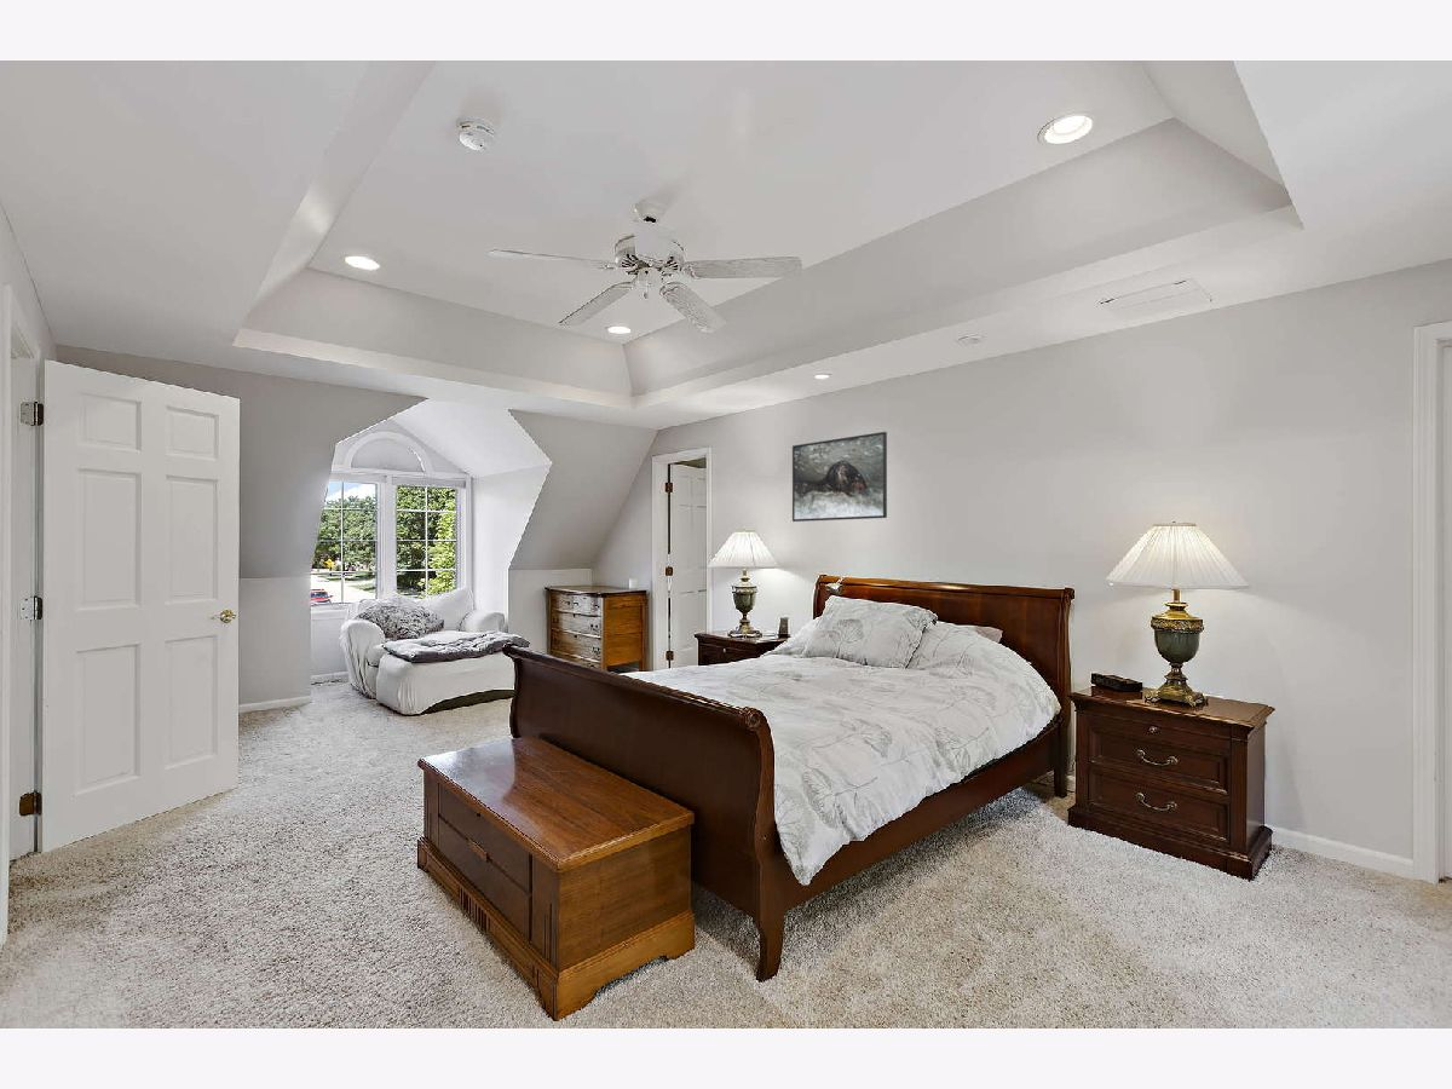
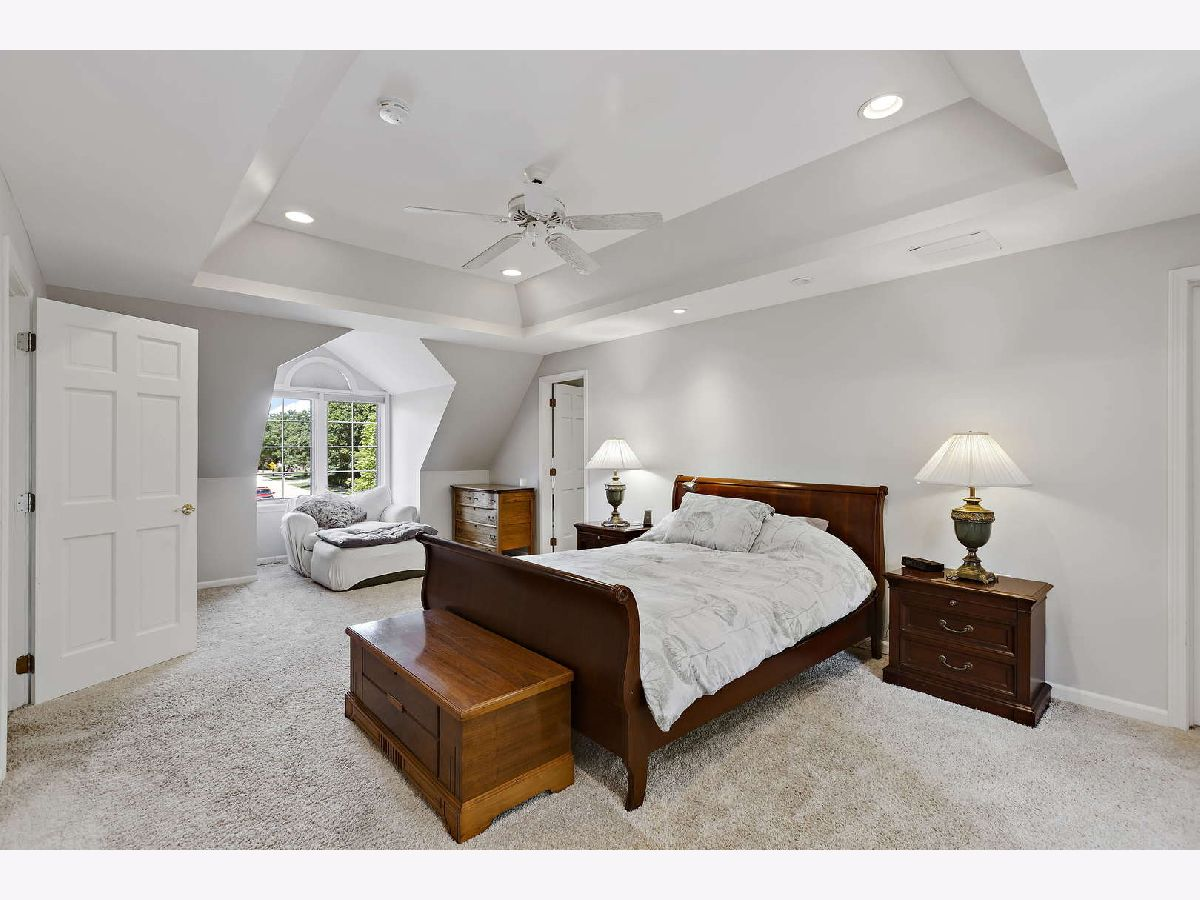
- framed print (836, 479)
